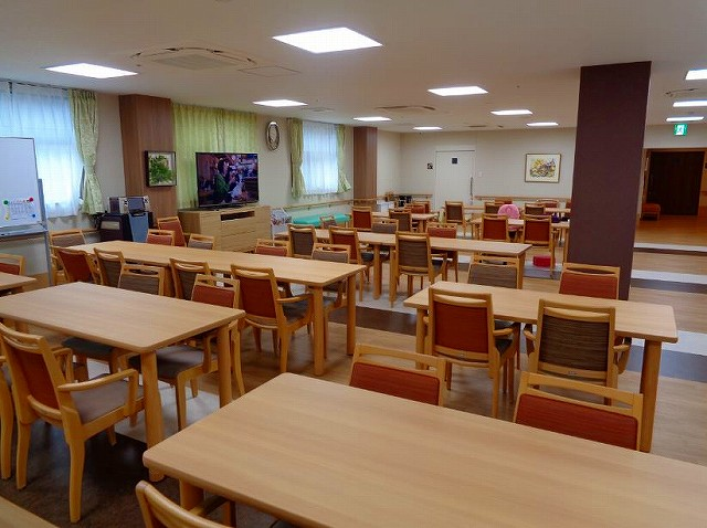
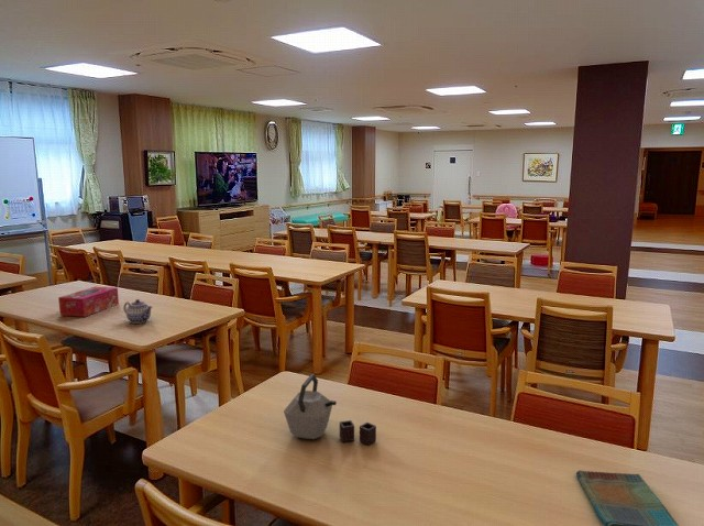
+ kettle (330, 409)
+ tissue box (89, 300)
+ teapot (138, 310)
+ dish towel (625, 500)
